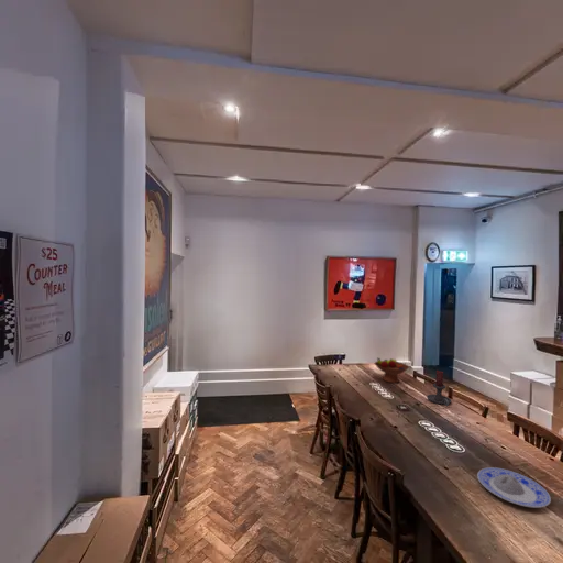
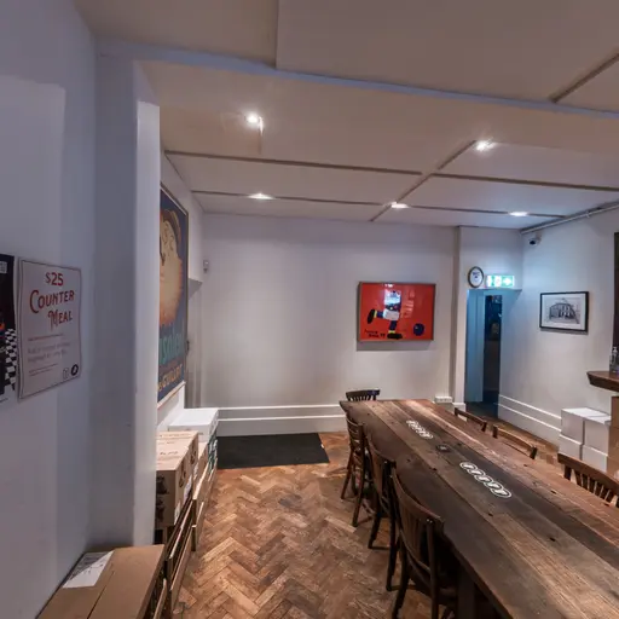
- fruit bowl (390, 369)
- candle holder (440, 386)
- plate (511, 485)
